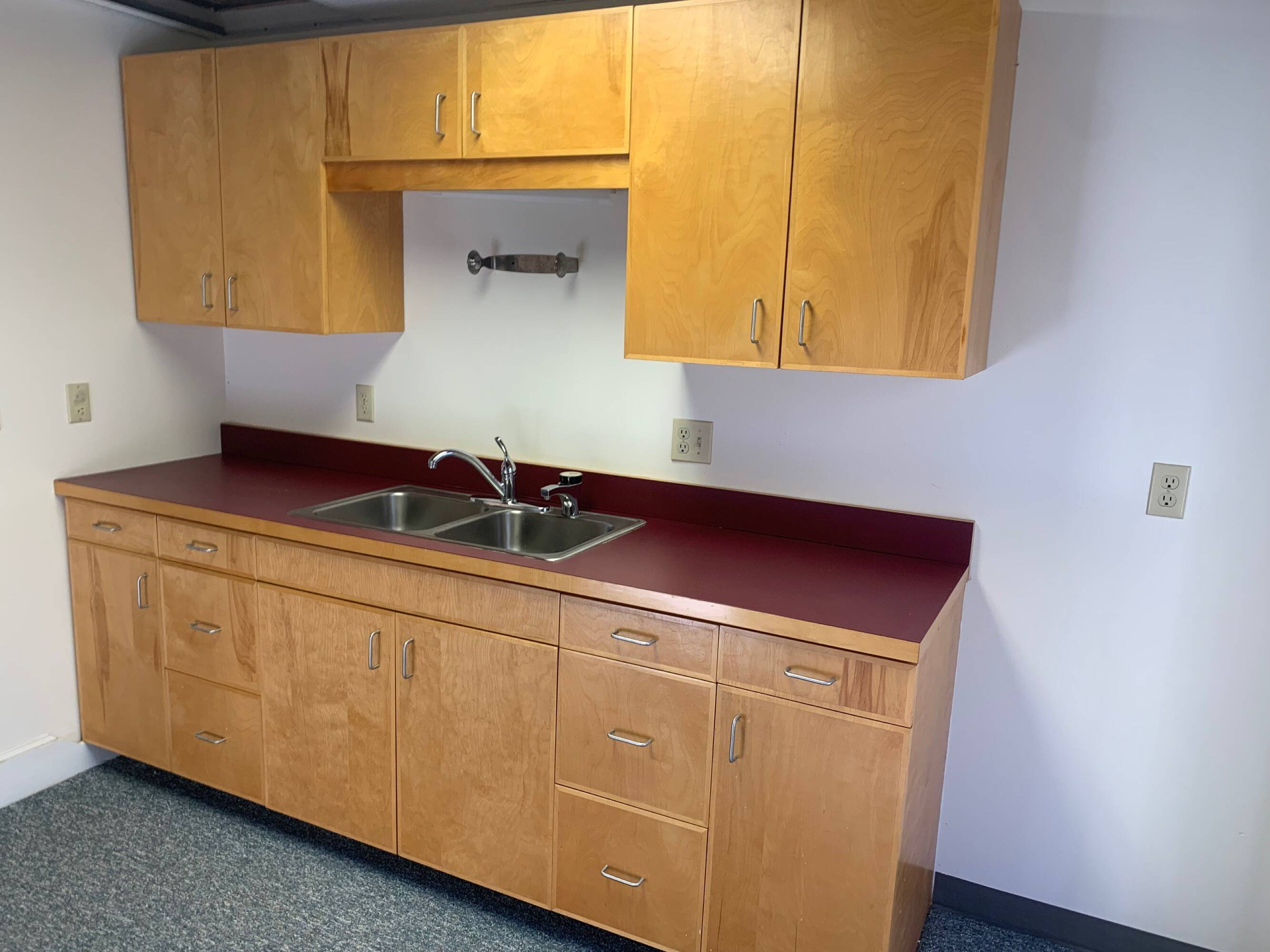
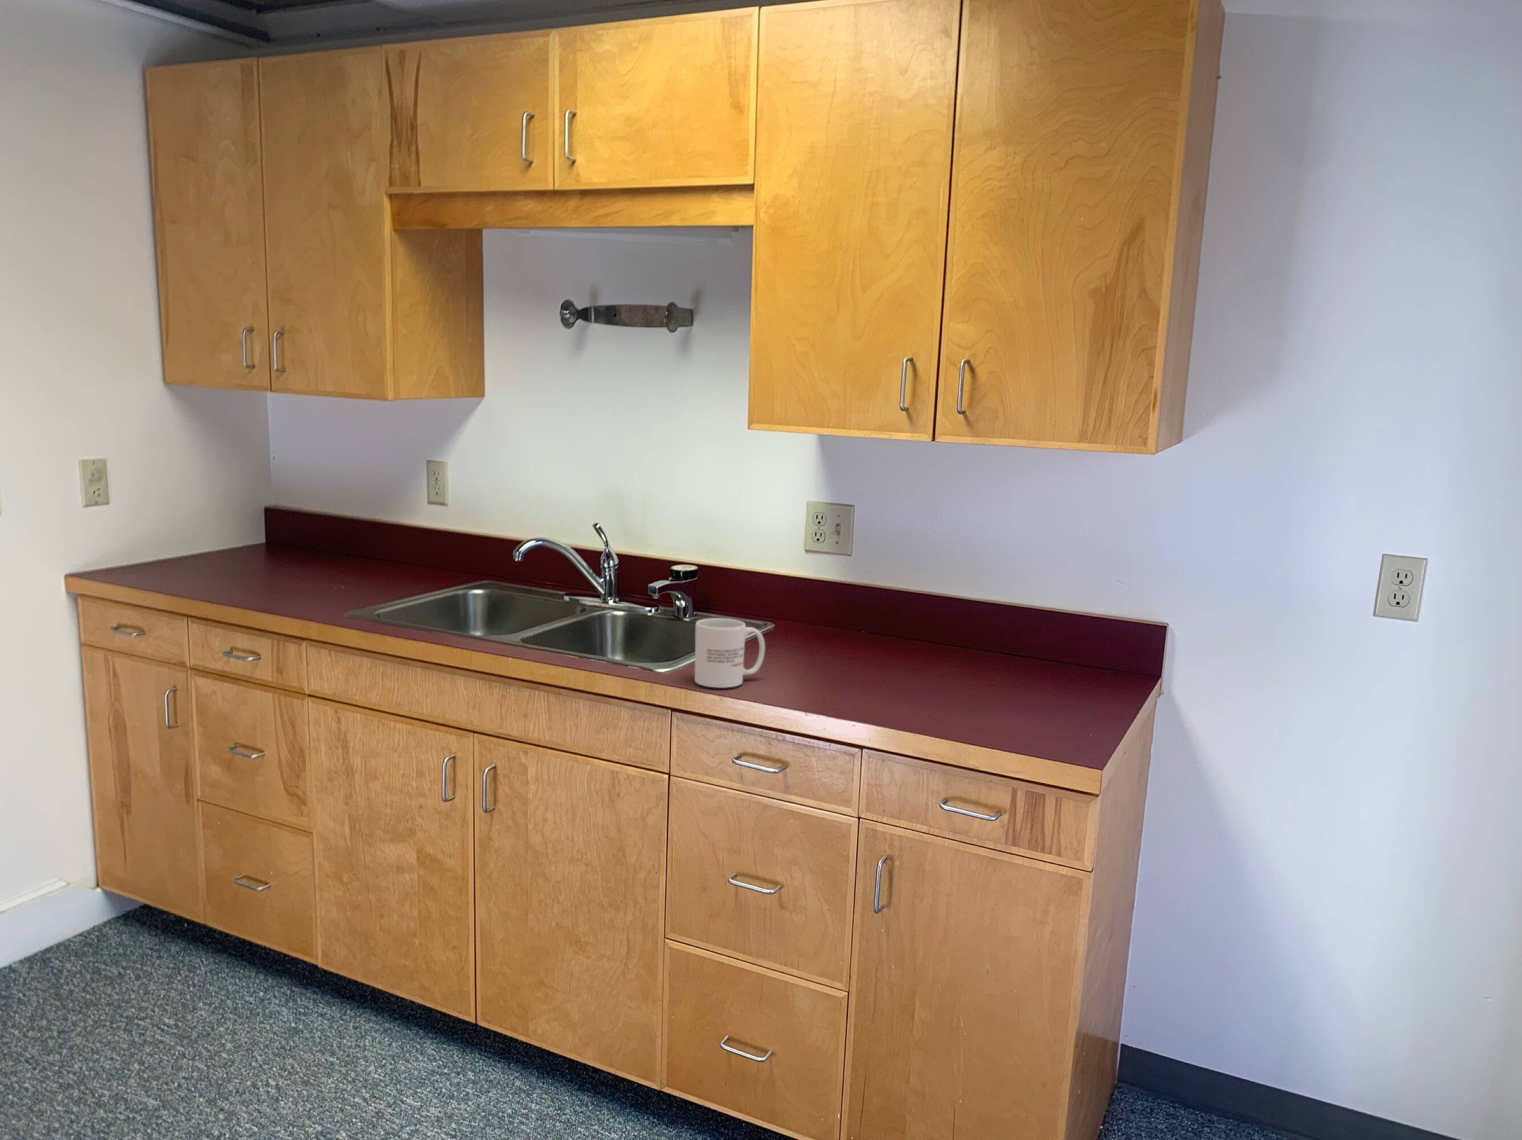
+ mug (726, 651)
